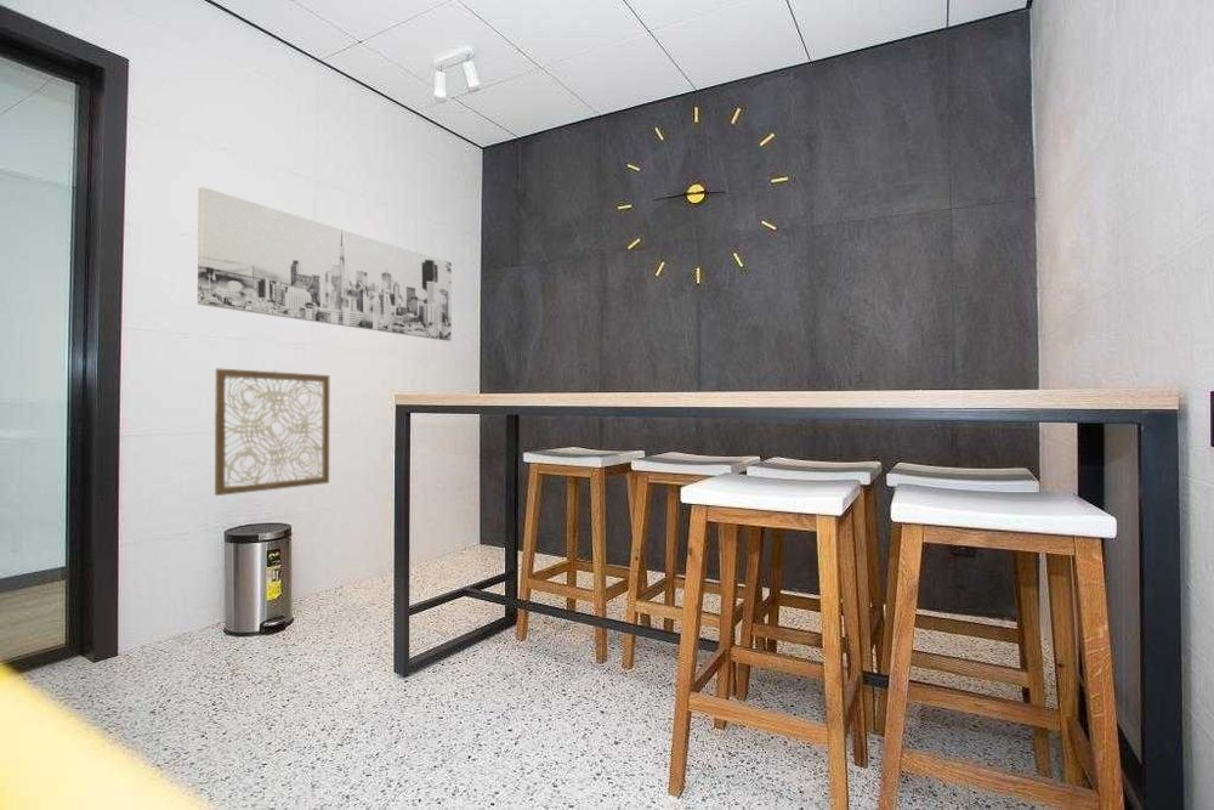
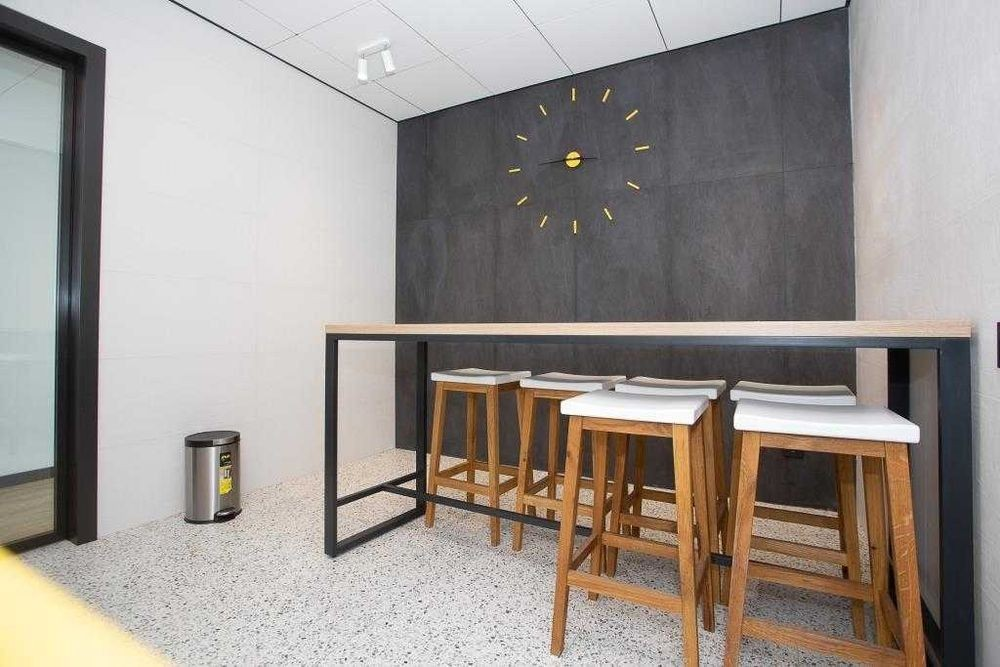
- wall art (348, 279)
- wall art (272, 430)
